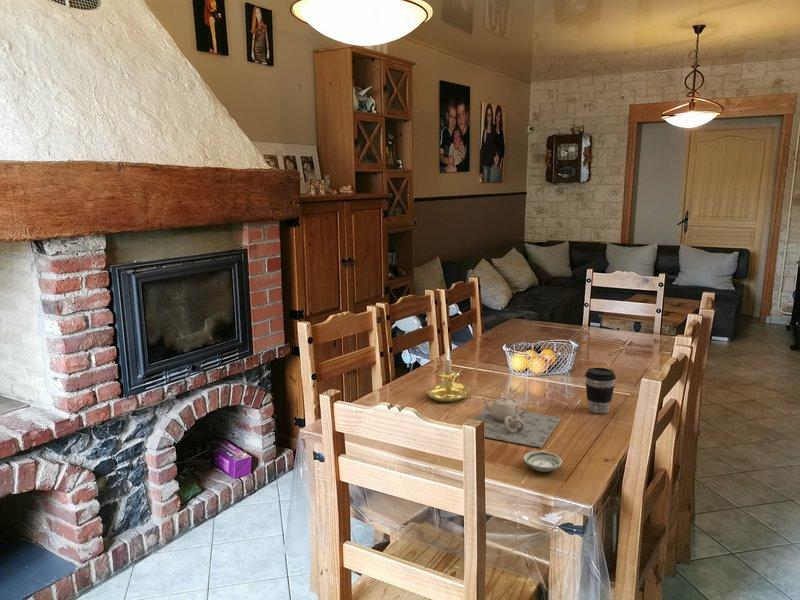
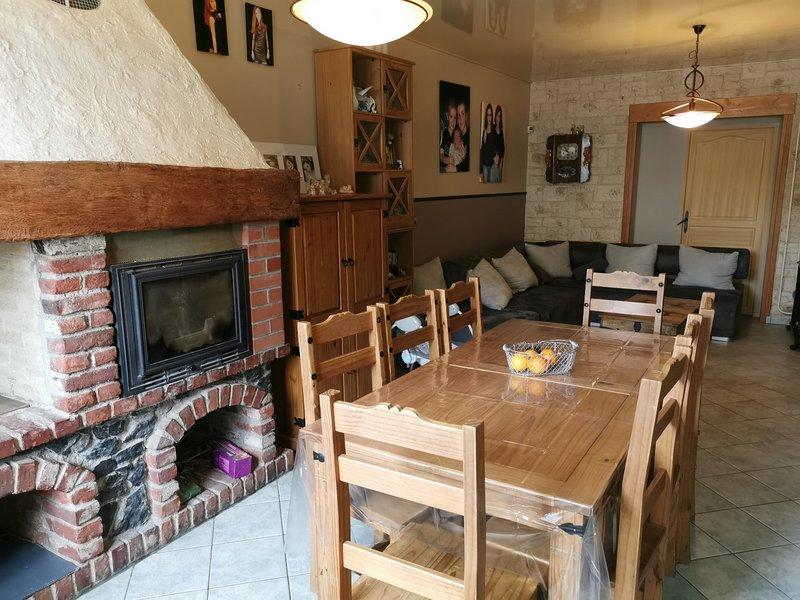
- coffee cup (599, 390)
- saucer (542, 463)
- teapot (512, 413)
- candle holder (449, 370)
